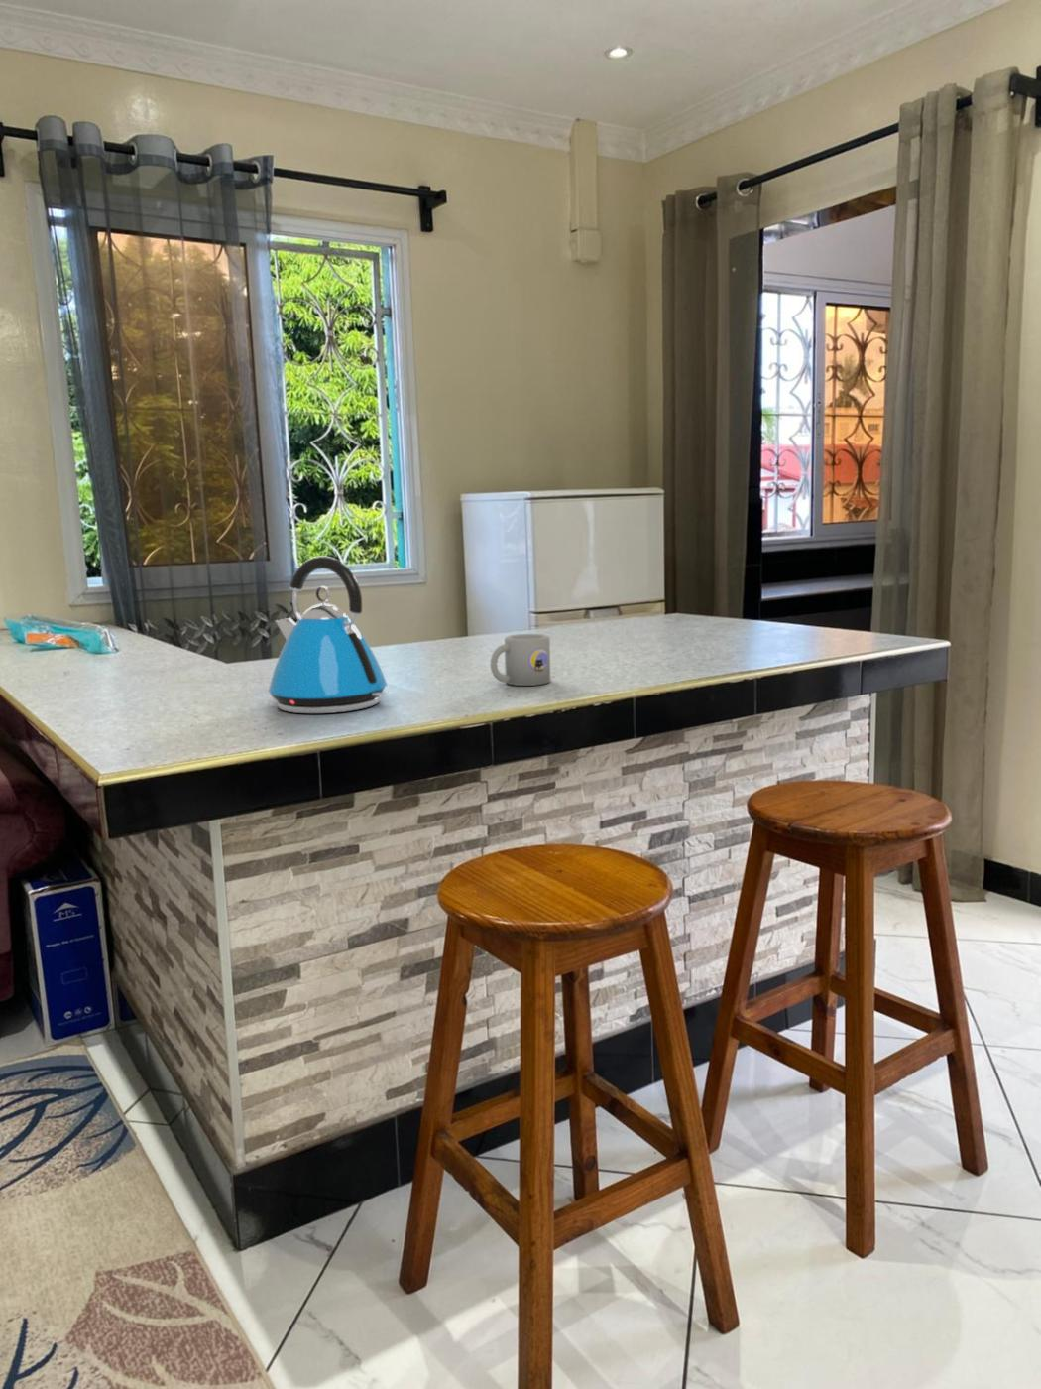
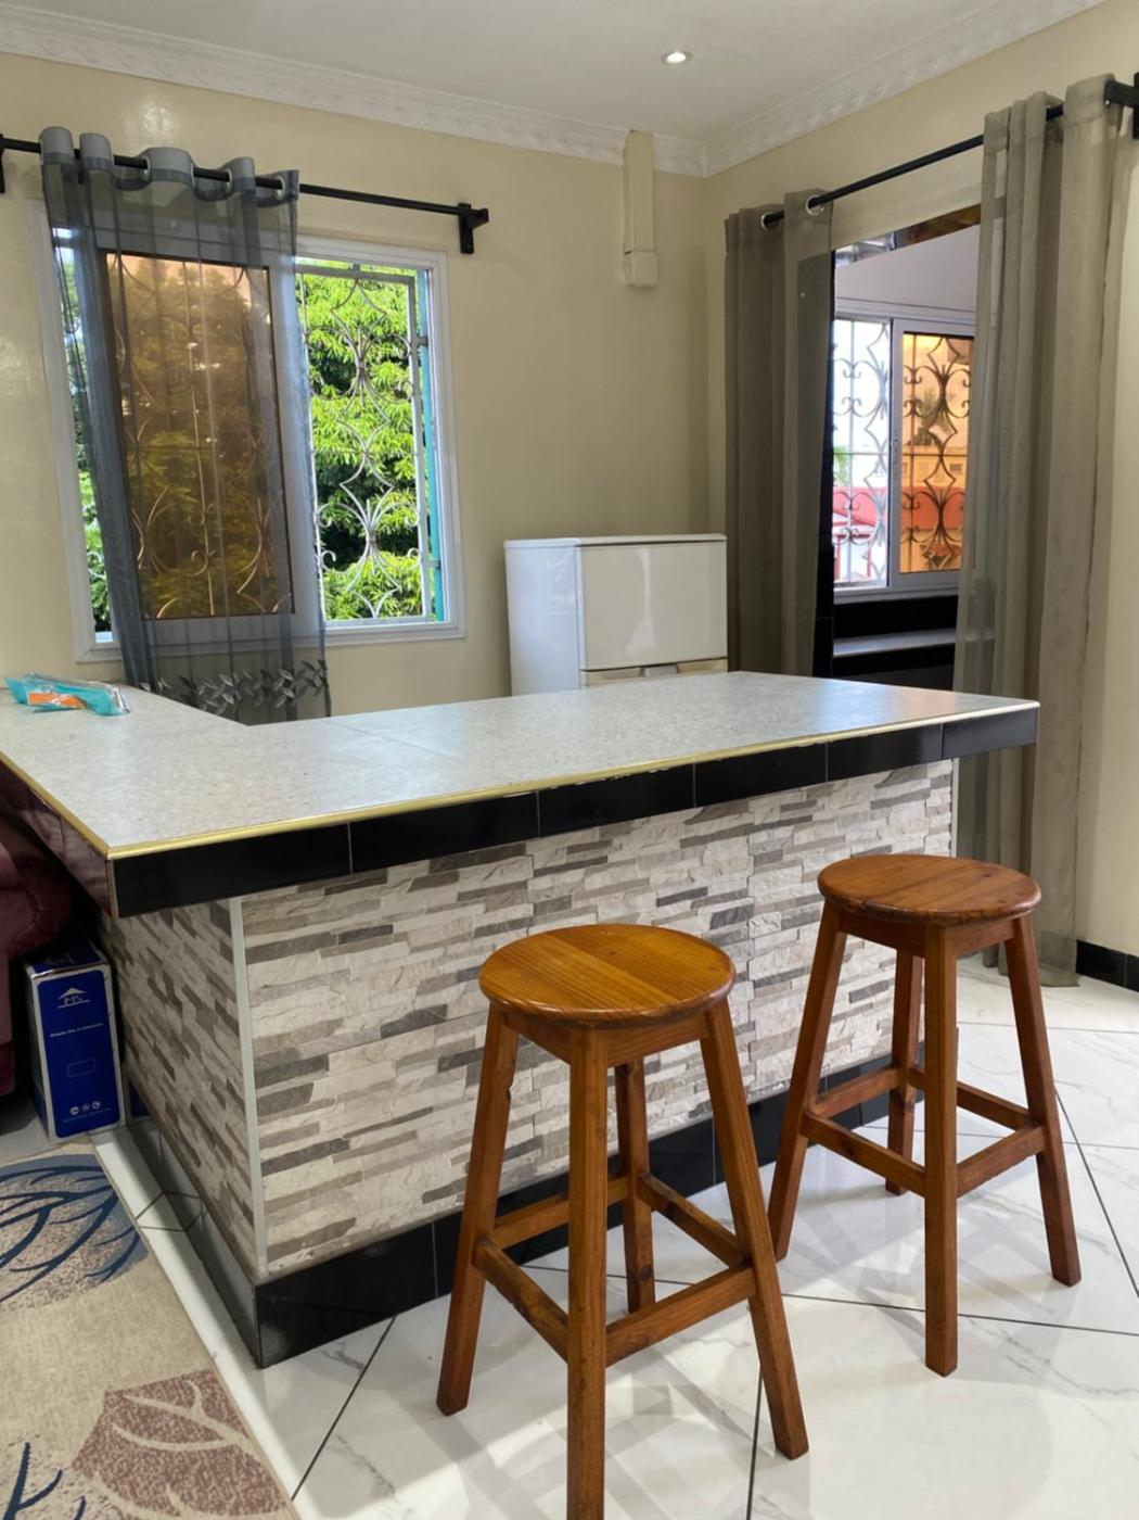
- kettle (327, 630)
- mug (518, 660)
